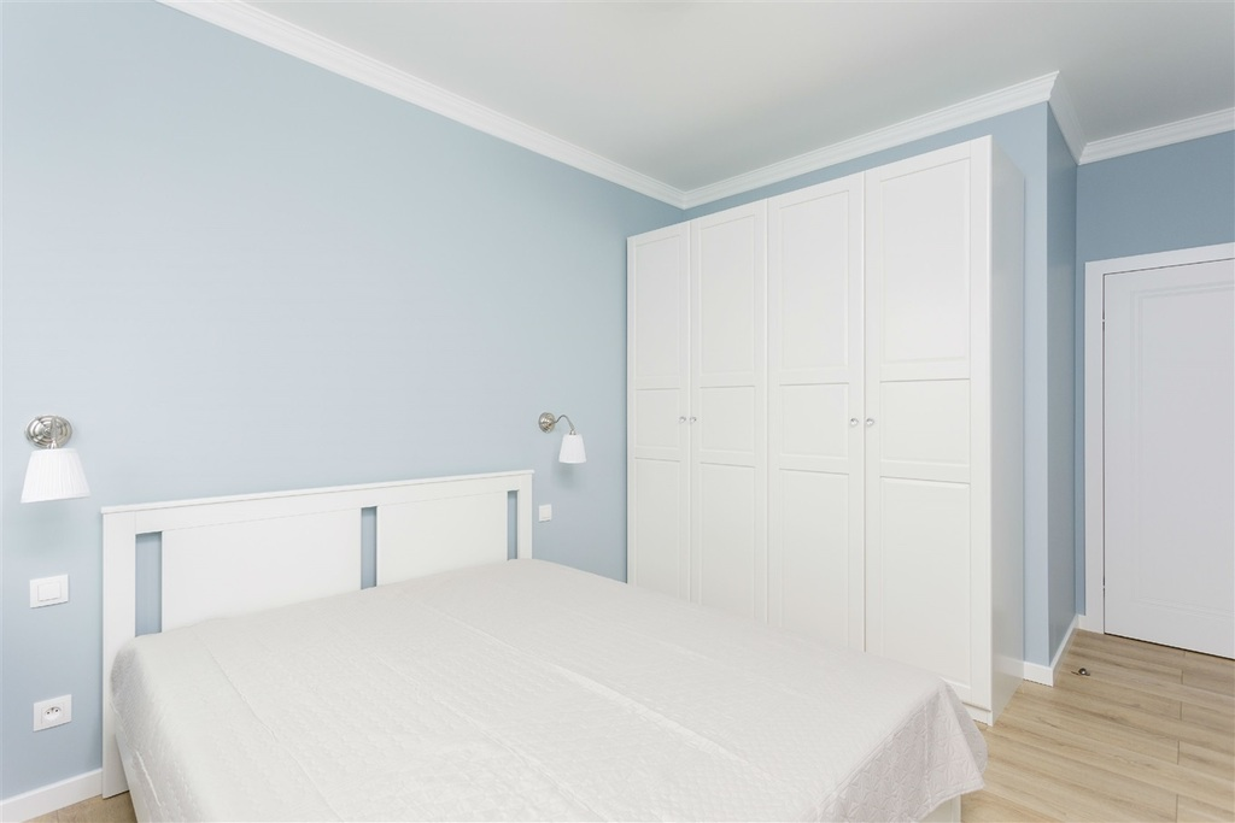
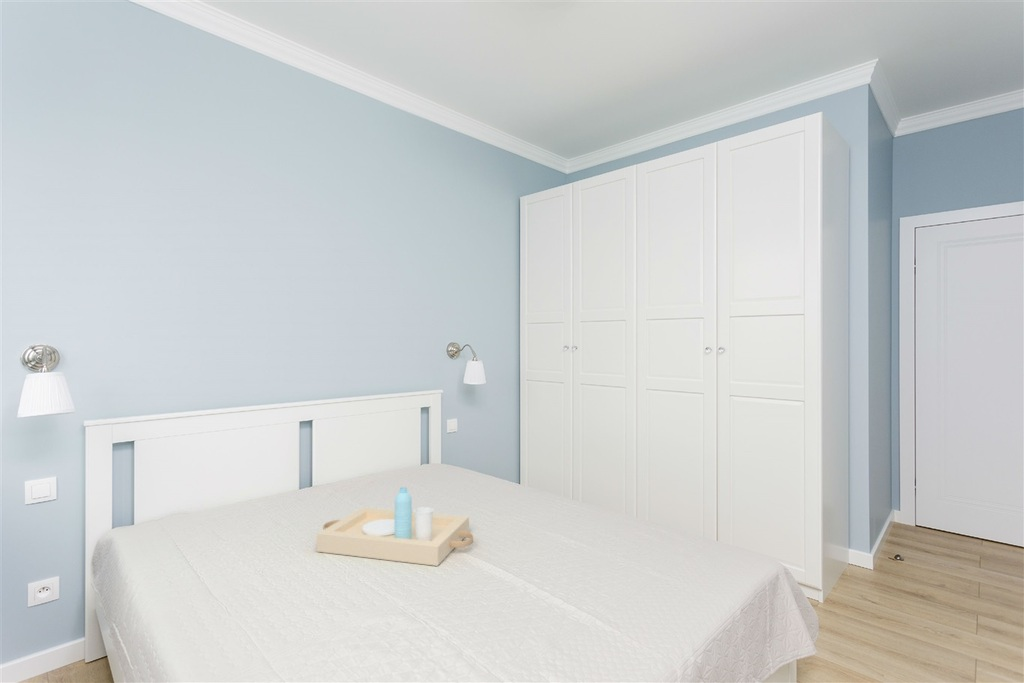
+ serving tray (396, 511)
